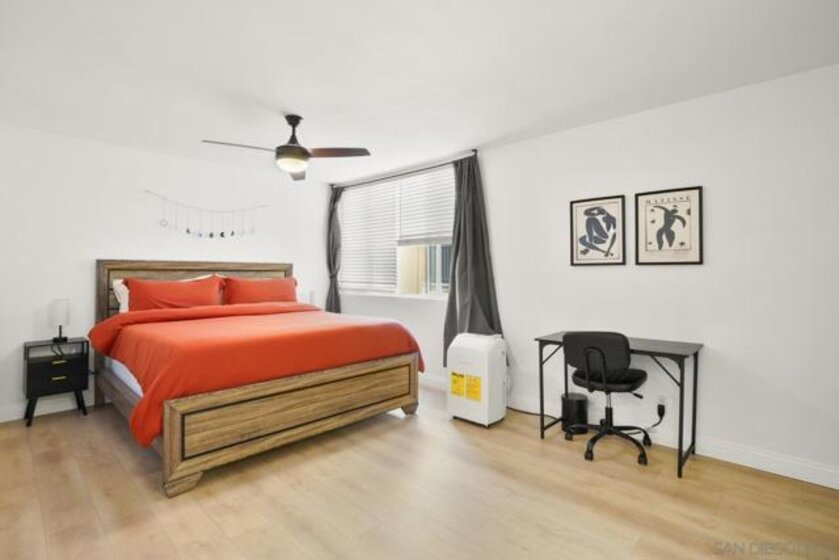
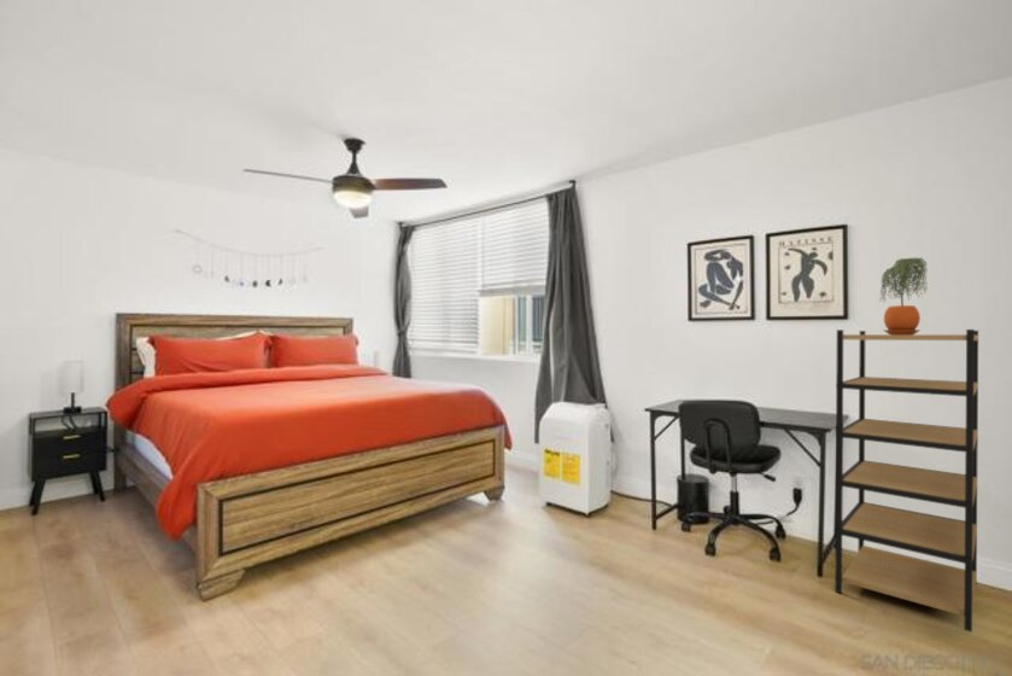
+ potted plant (902, 296)
+ shelving unit (907, 466)
